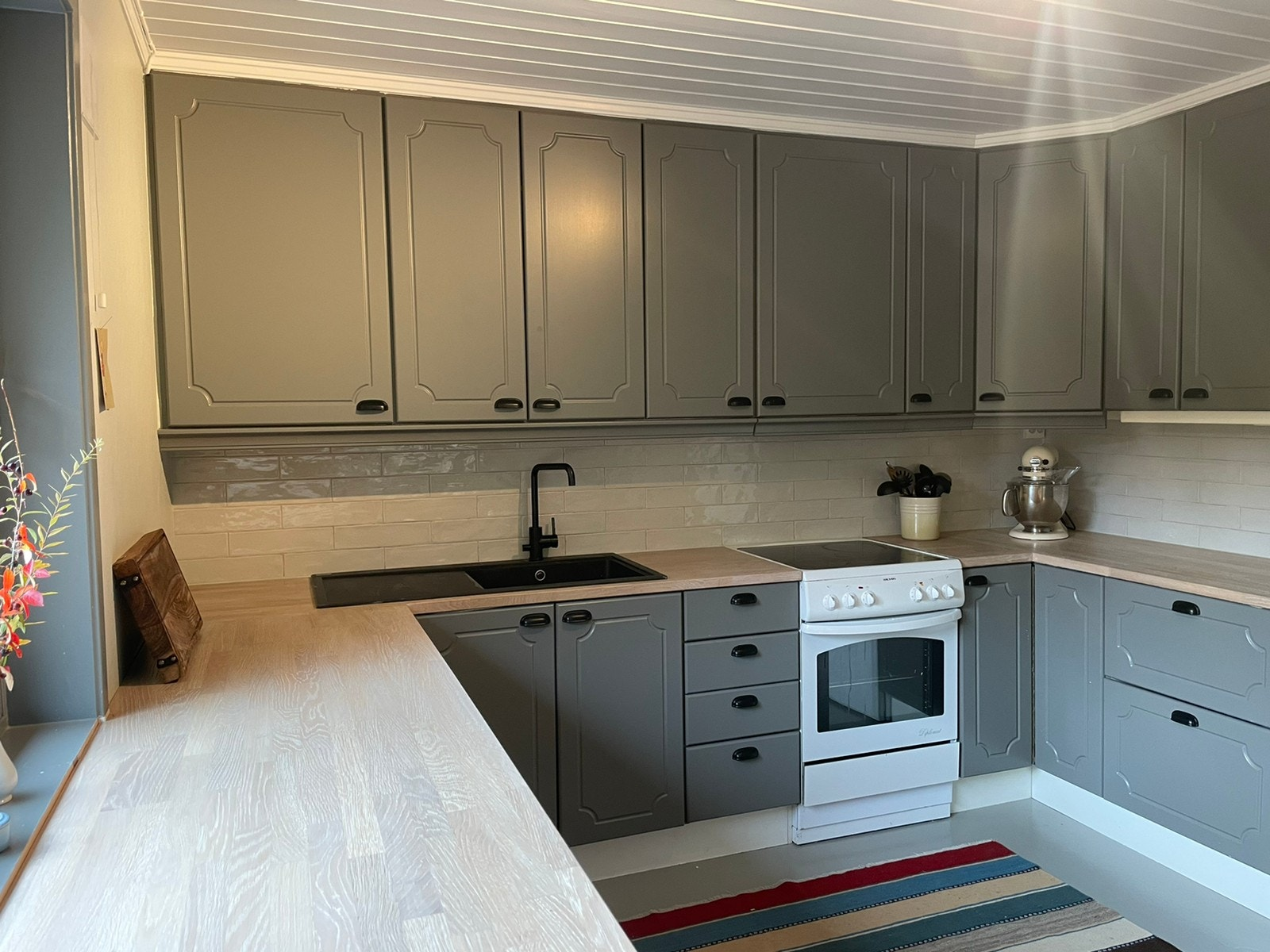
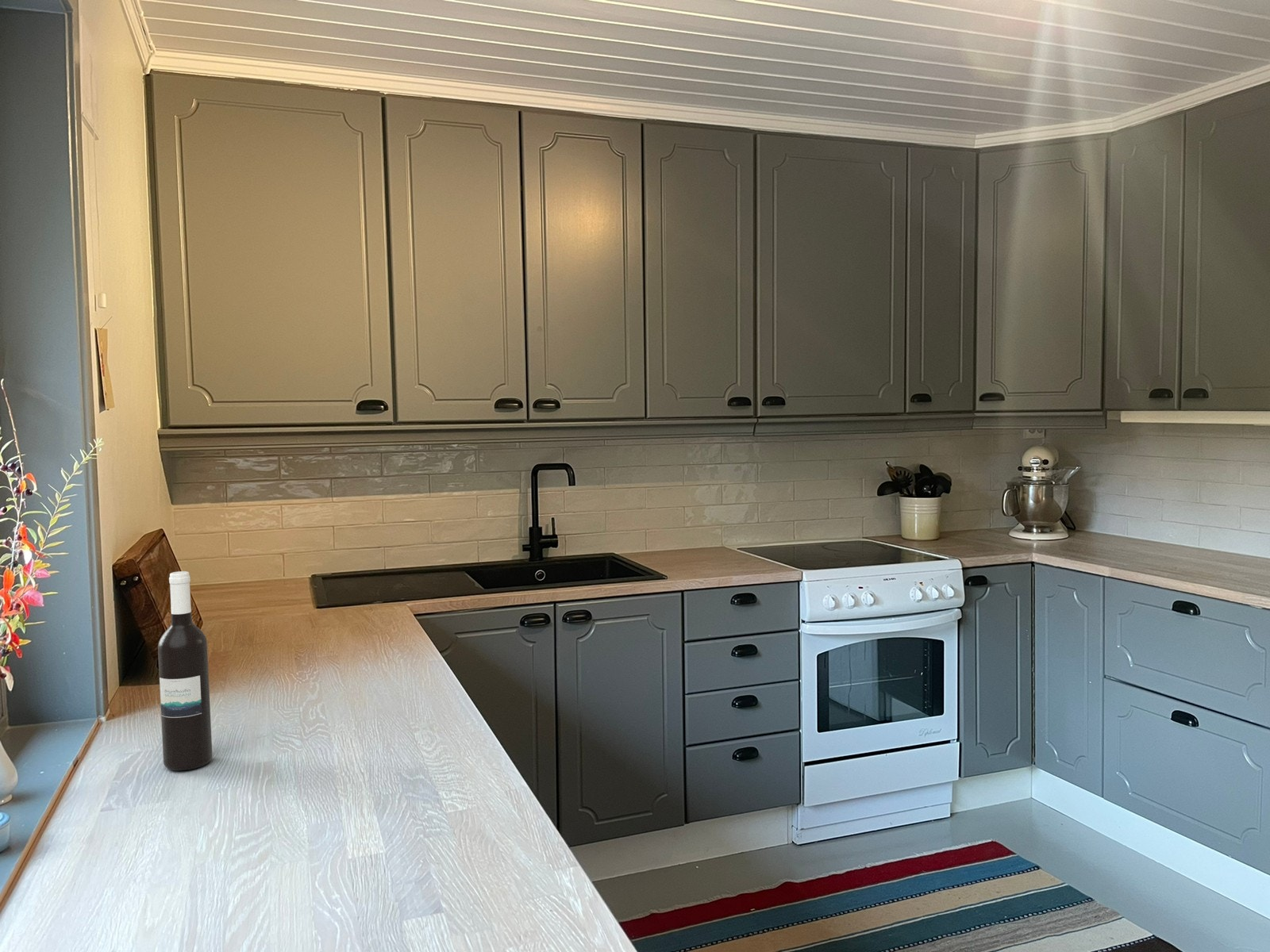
+ wine bottle (183, 668)
